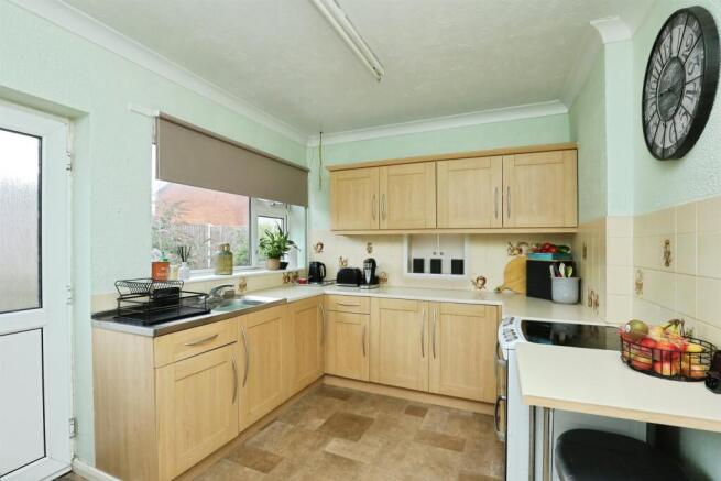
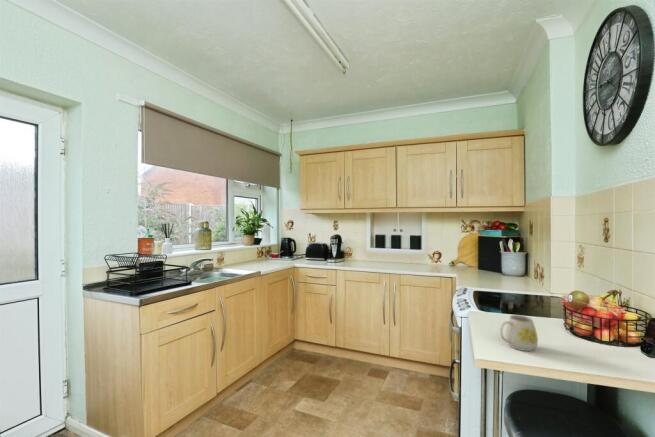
+ mug (517, 332)
